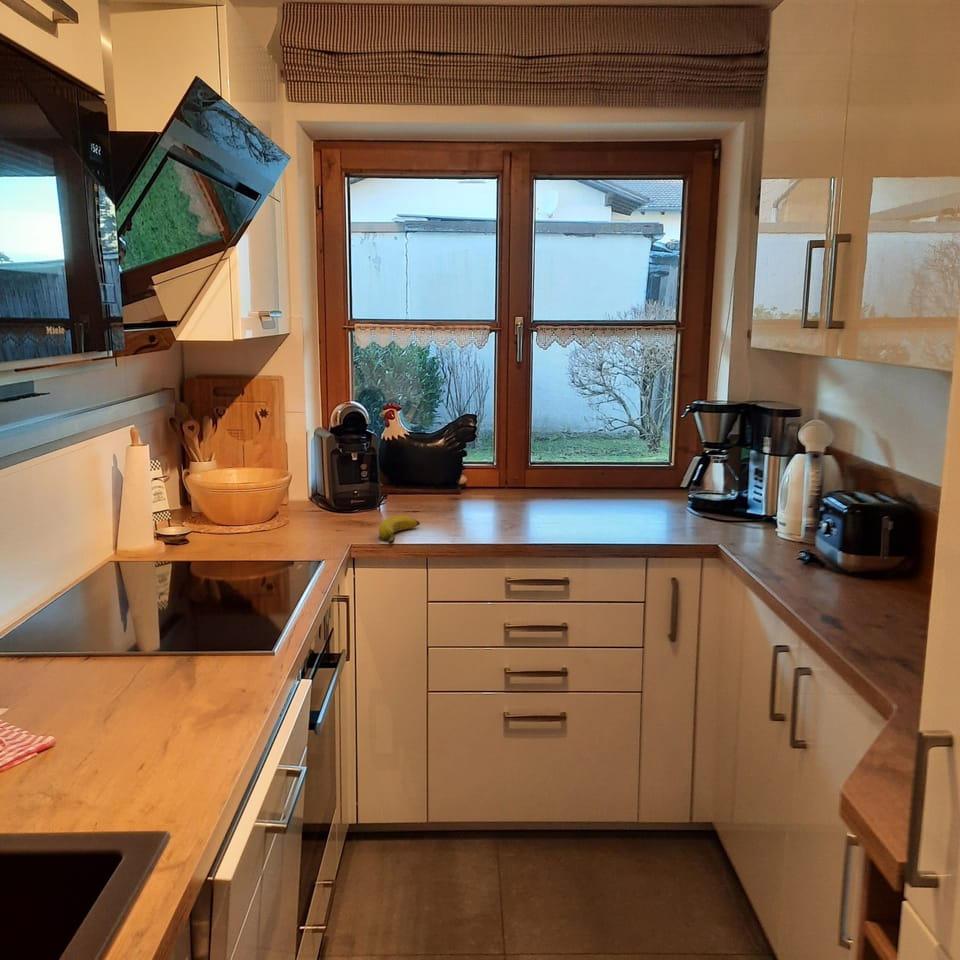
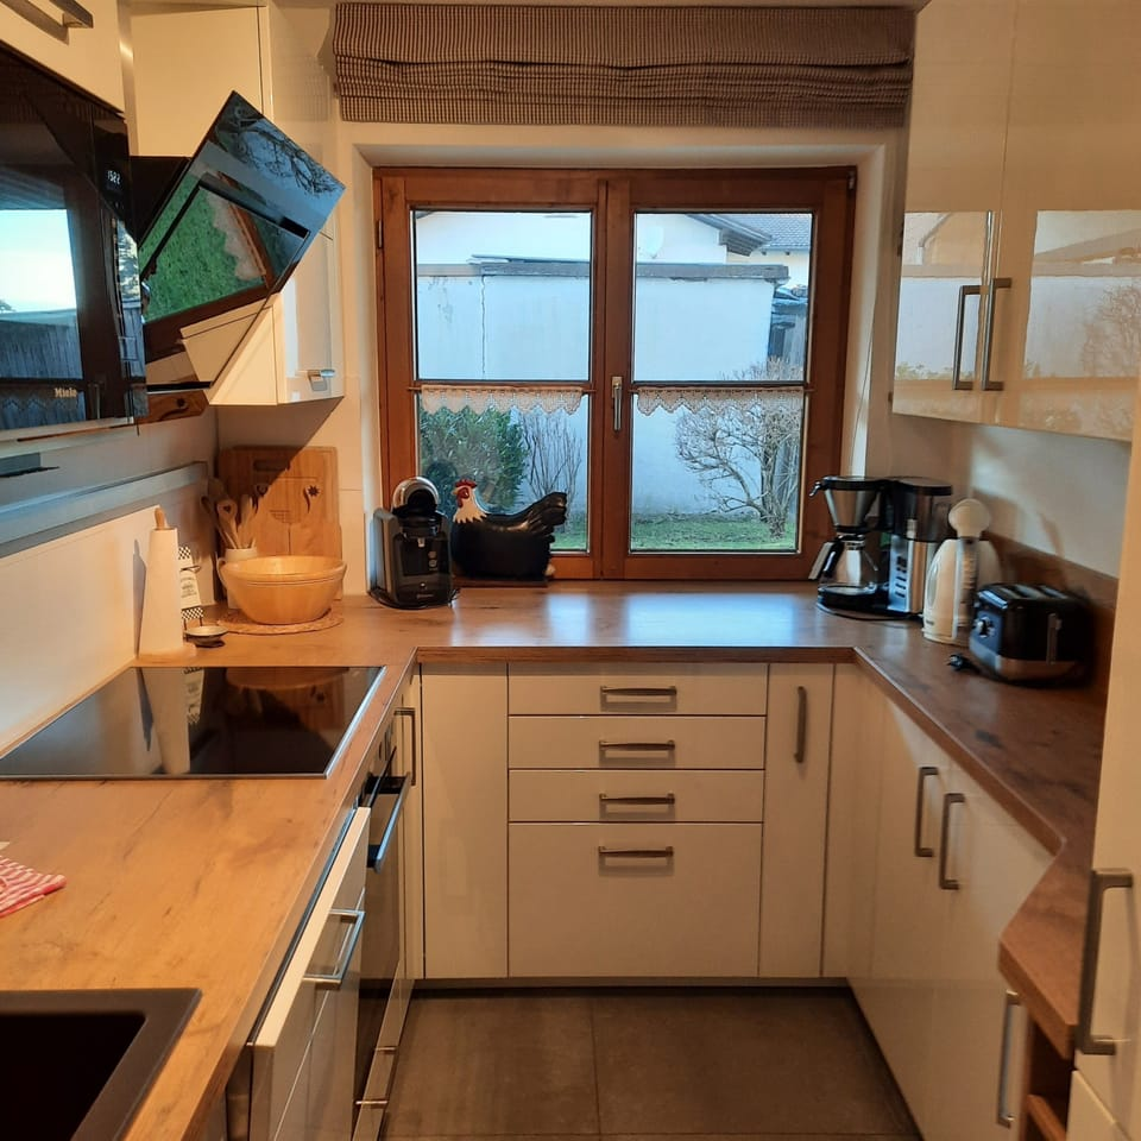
- banana (395, 527)
